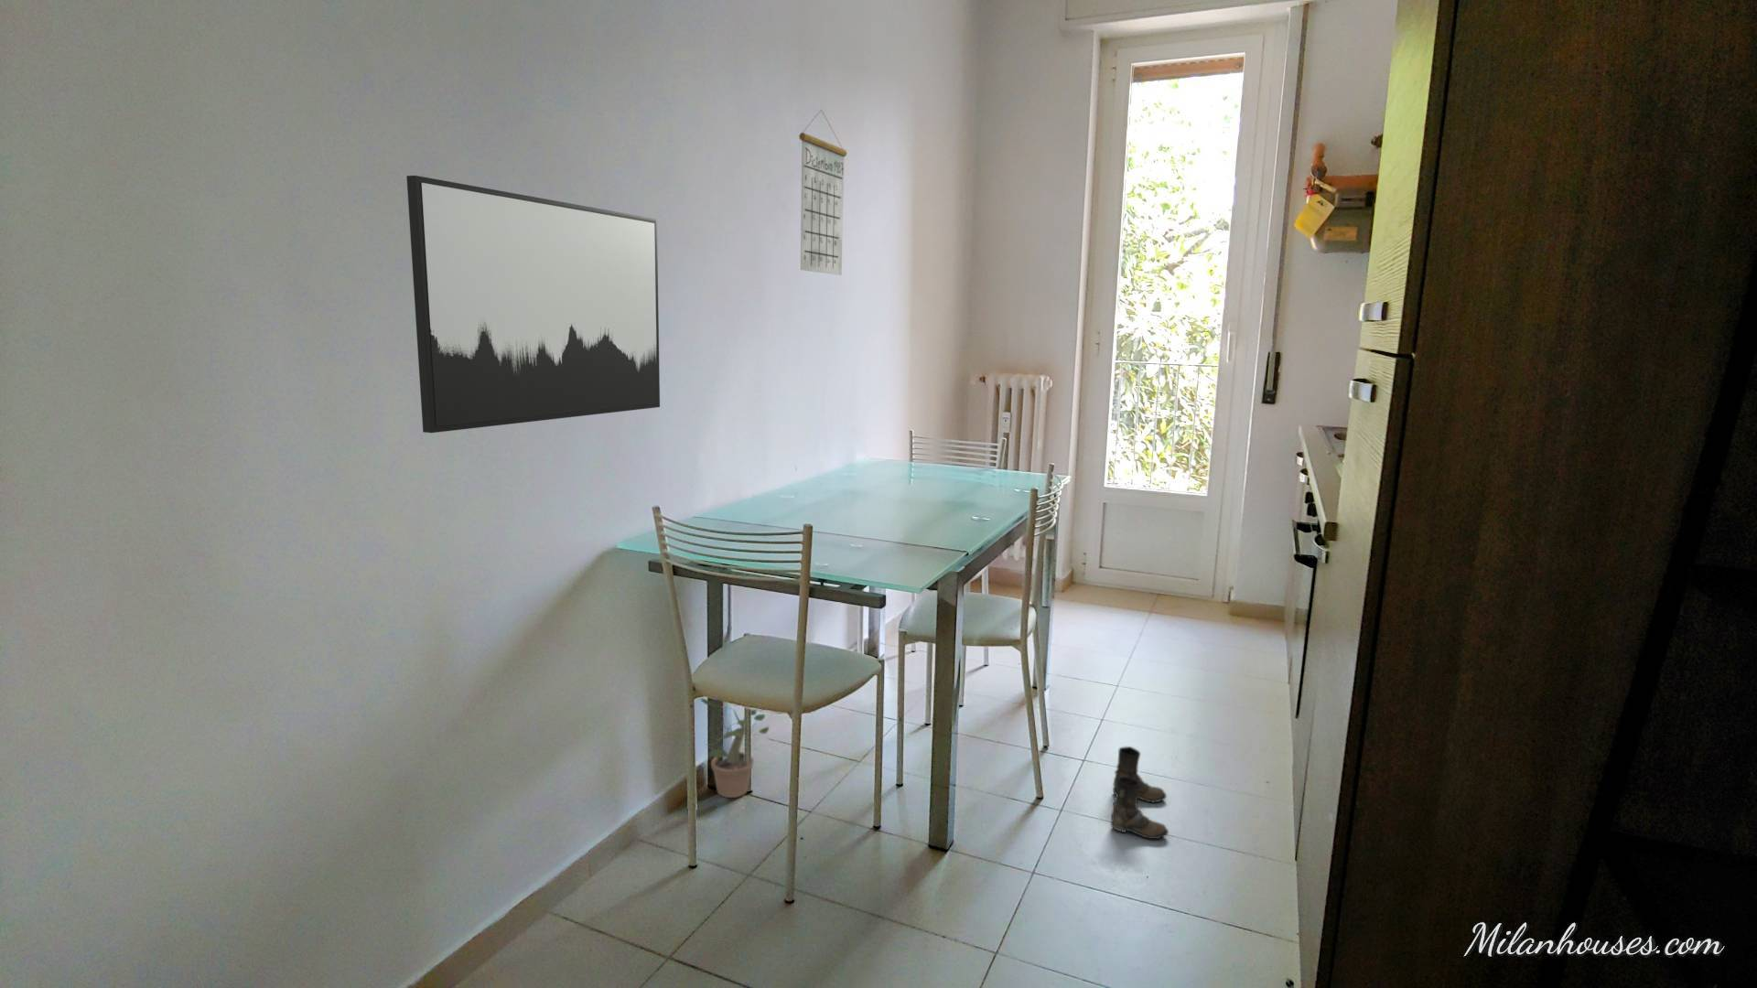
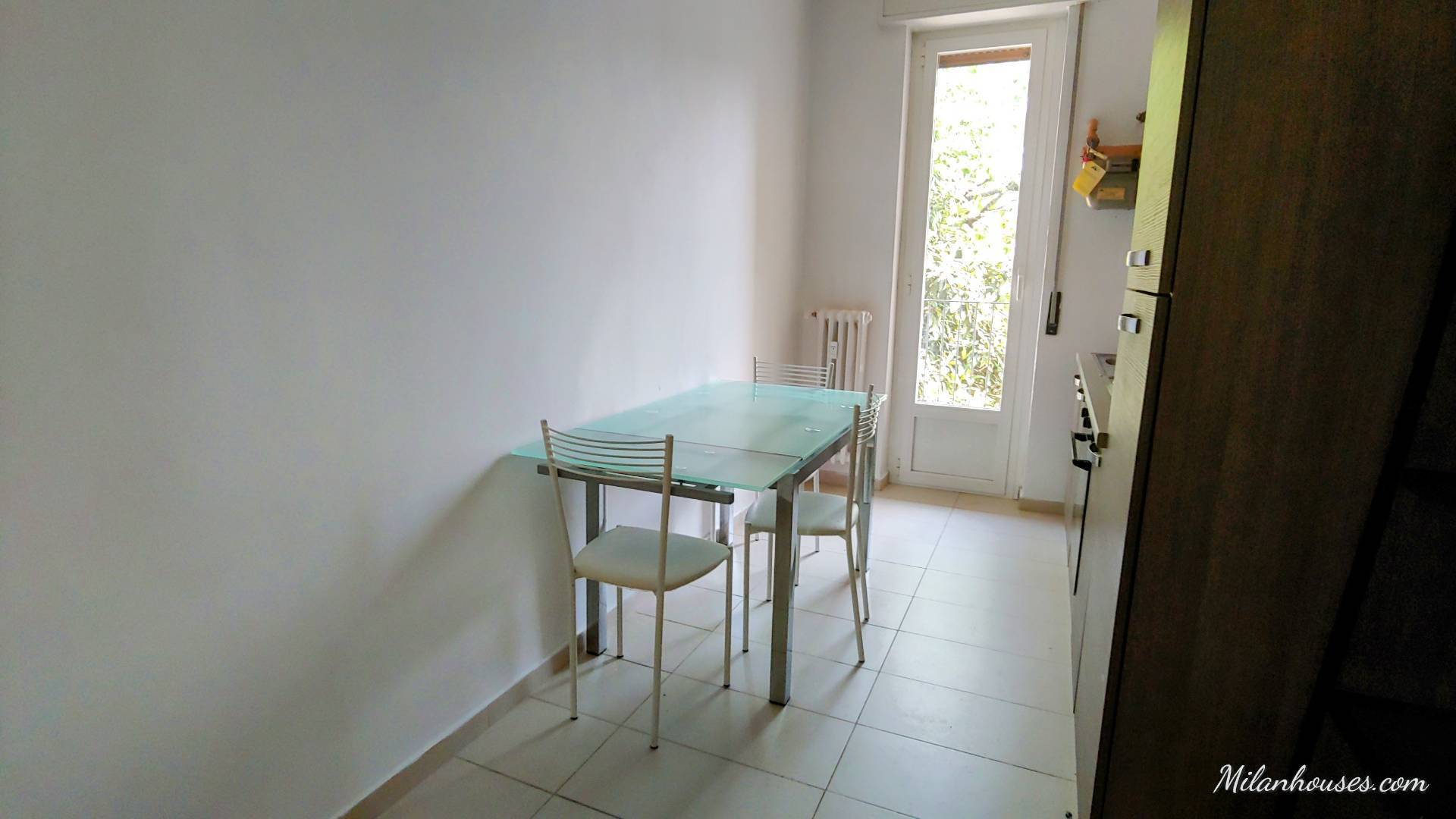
- calendar (823, 192)
- boots (1140, 790)
- potted plant (740, 729)
- wall art (555, 311)
